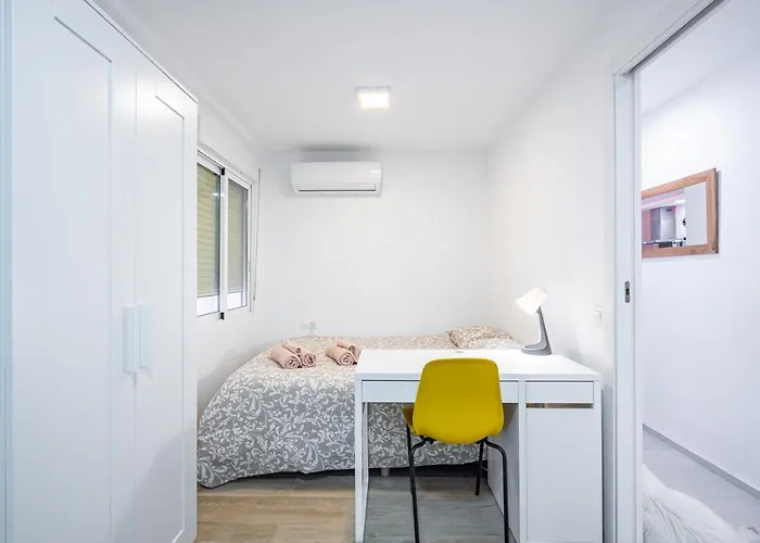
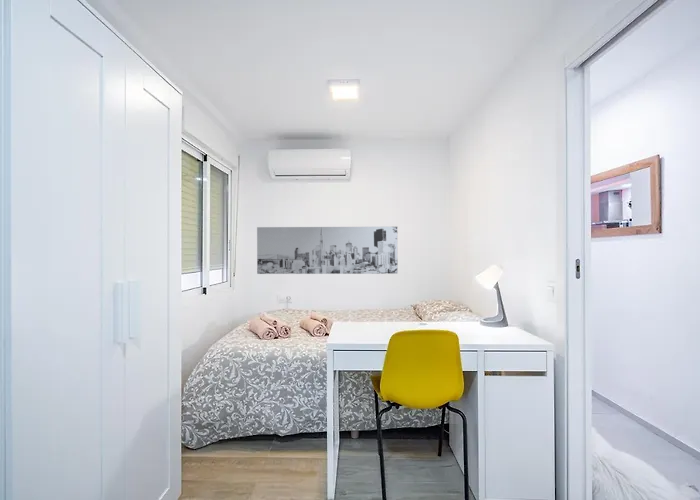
+ wall art (327, 250)
